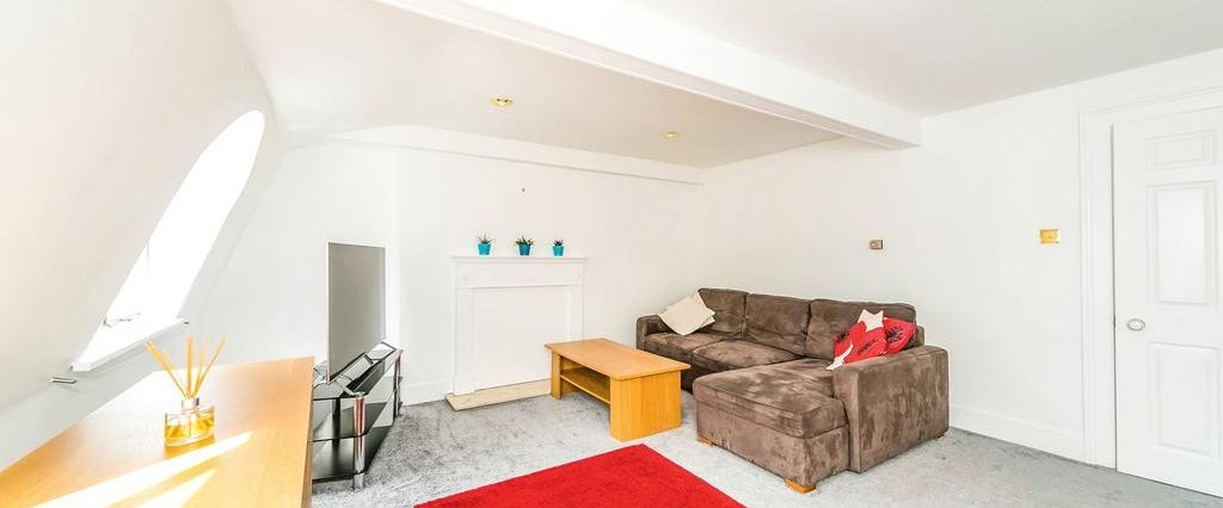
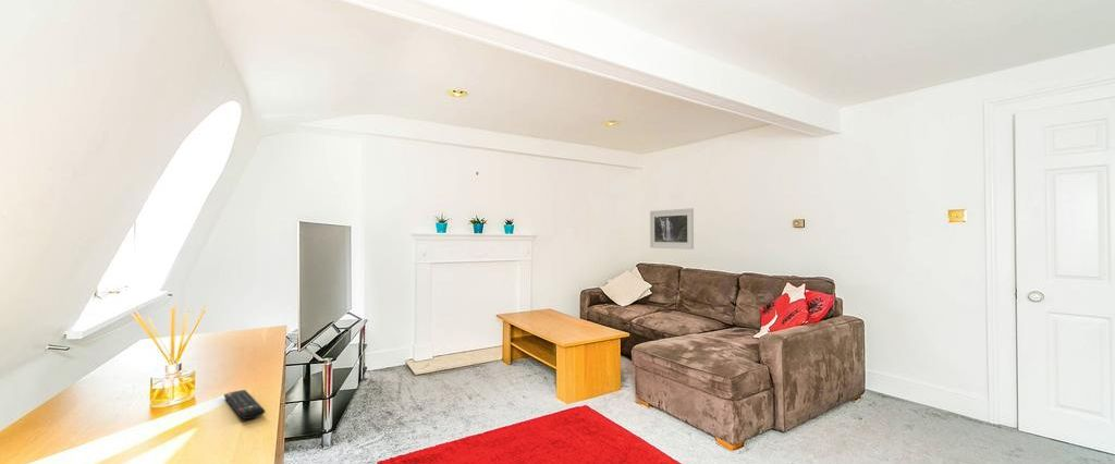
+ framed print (670, 229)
+ remote control (243, 403)
